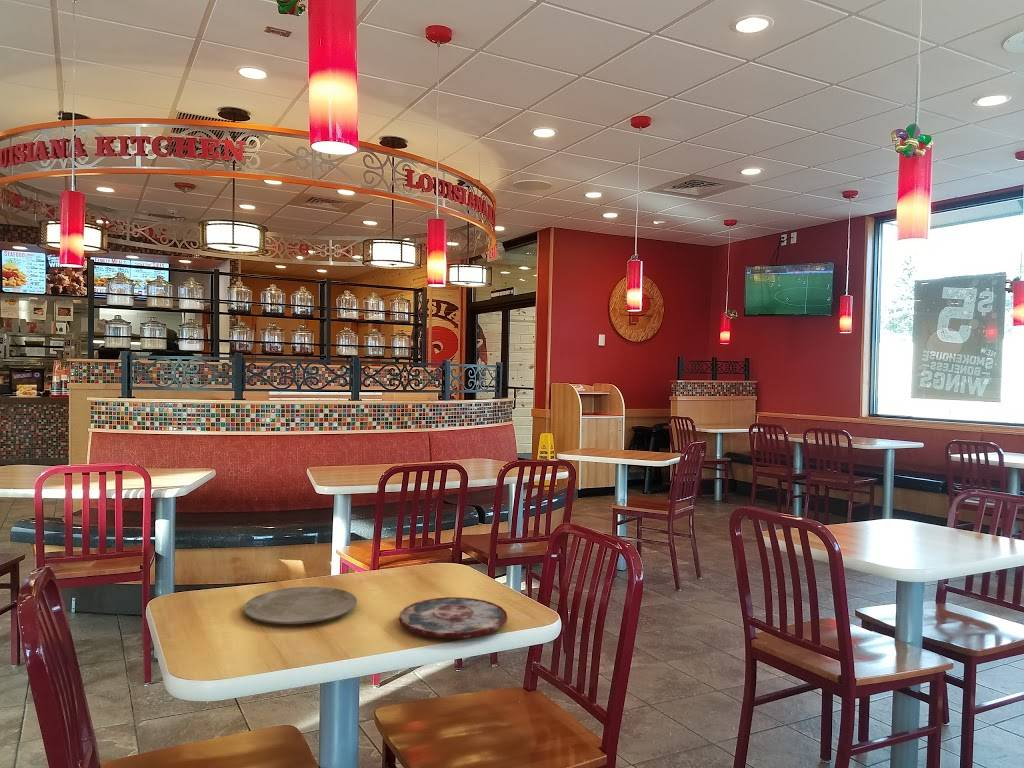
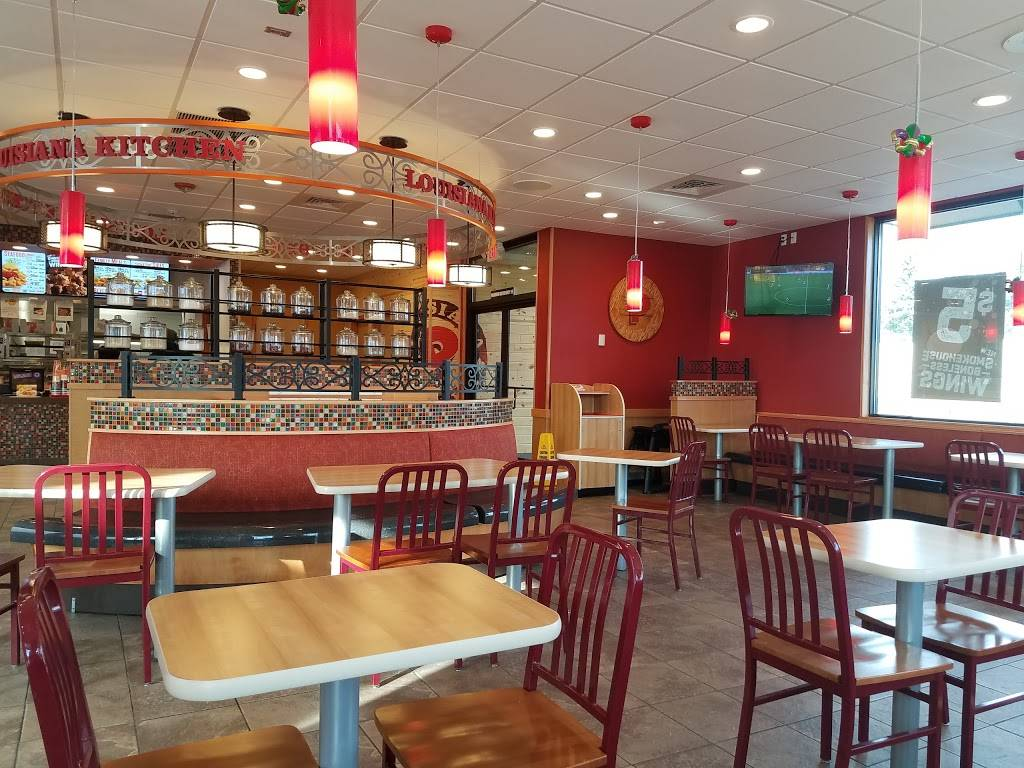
- plate (453, 616)
- plate (301, 606)
